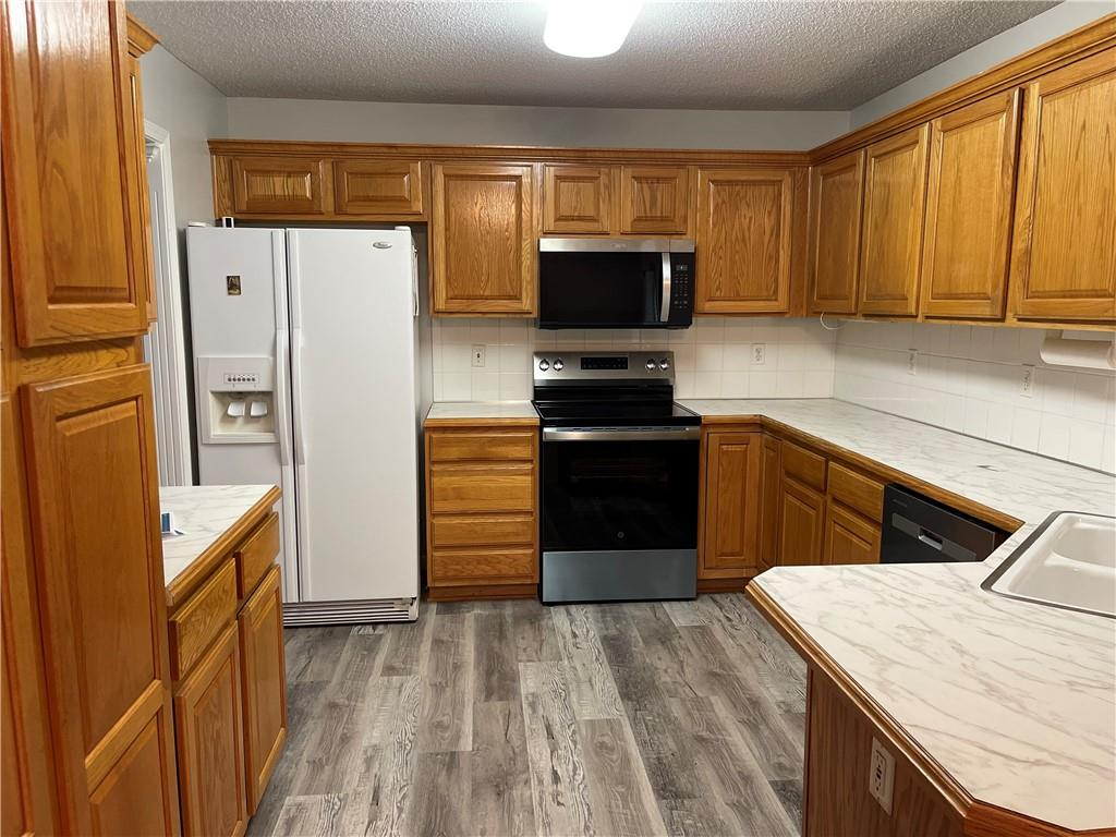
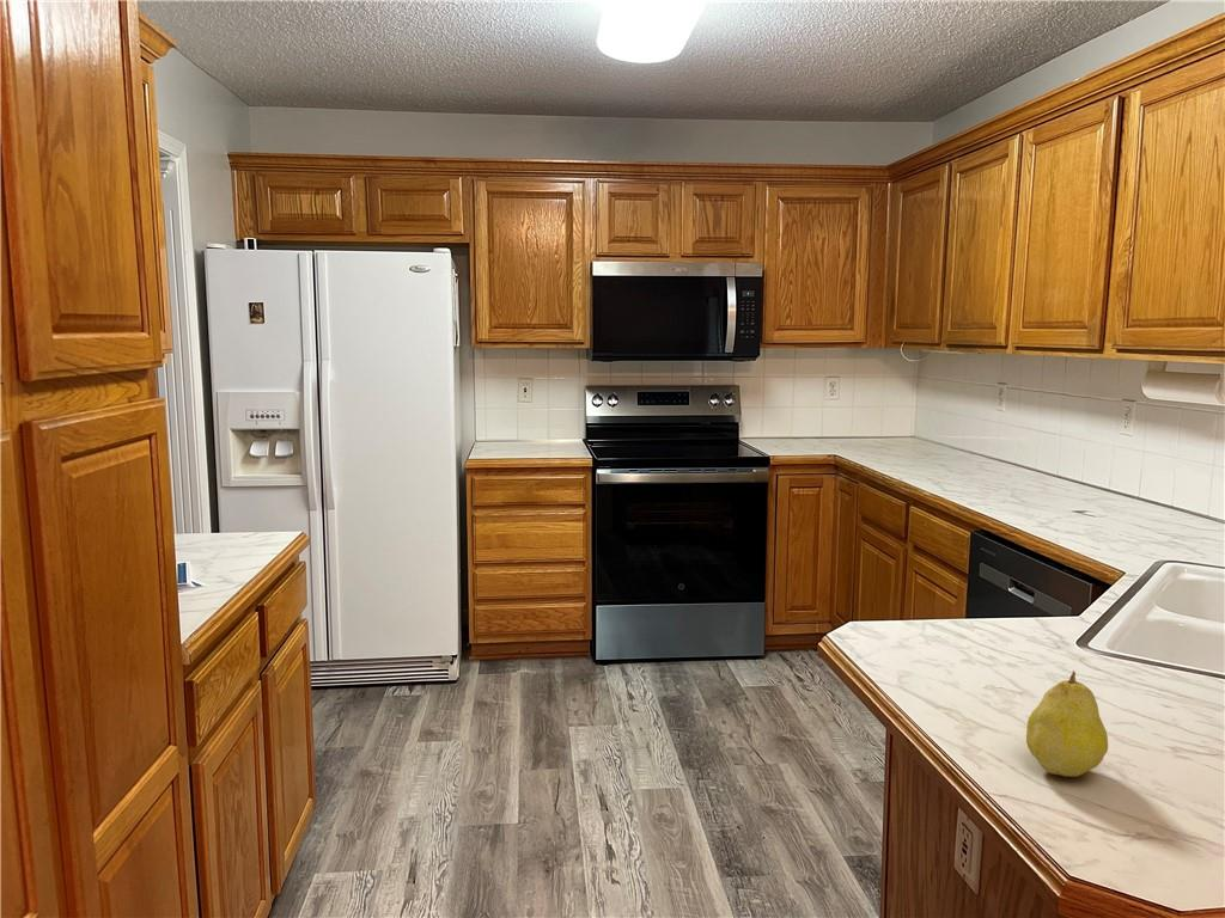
+ fruit (1069, 723)
